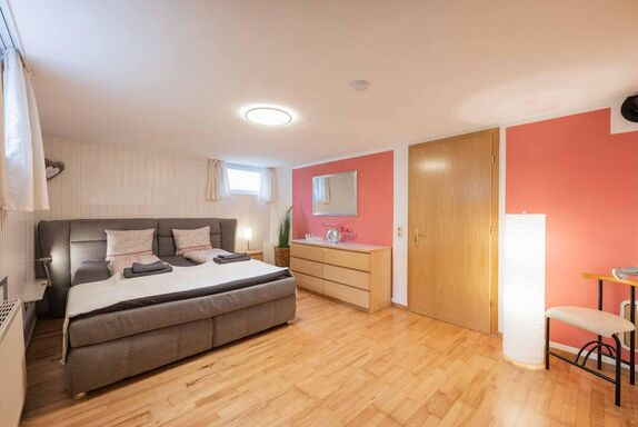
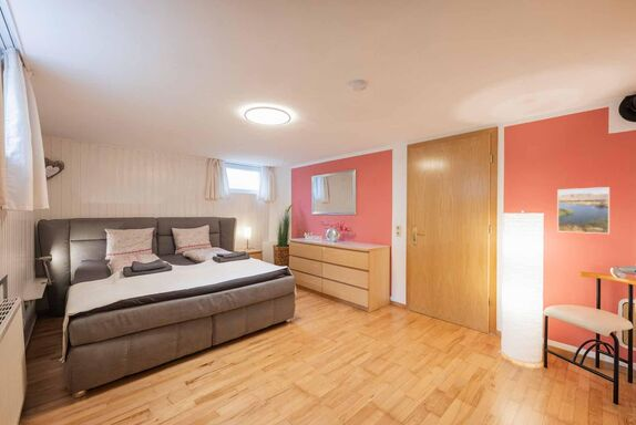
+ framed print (582, 210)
